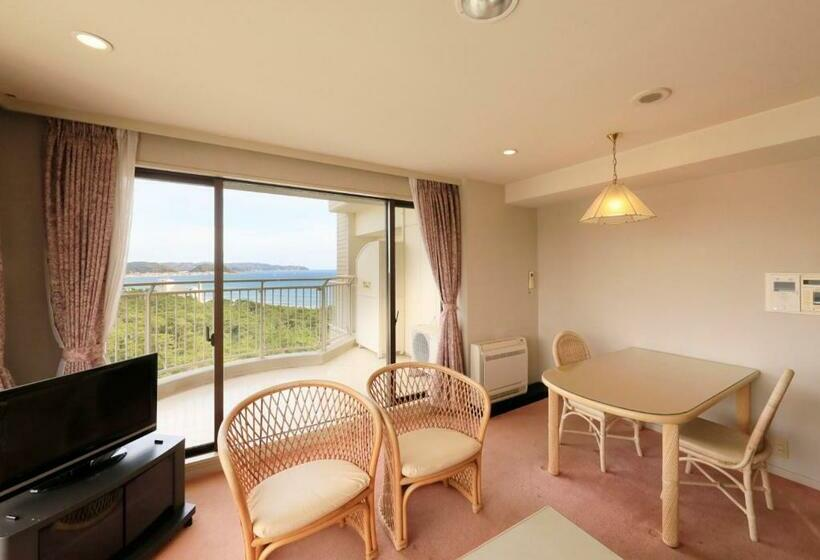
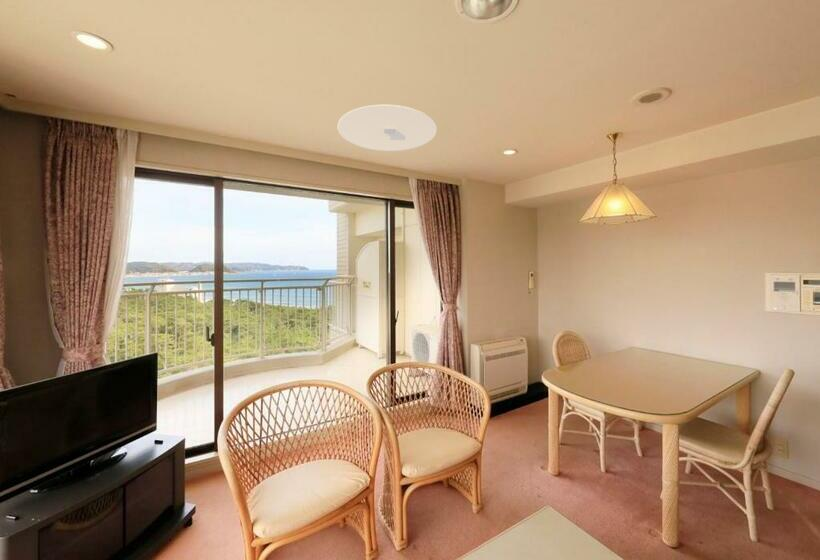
+ ceiling light (387, 127)
